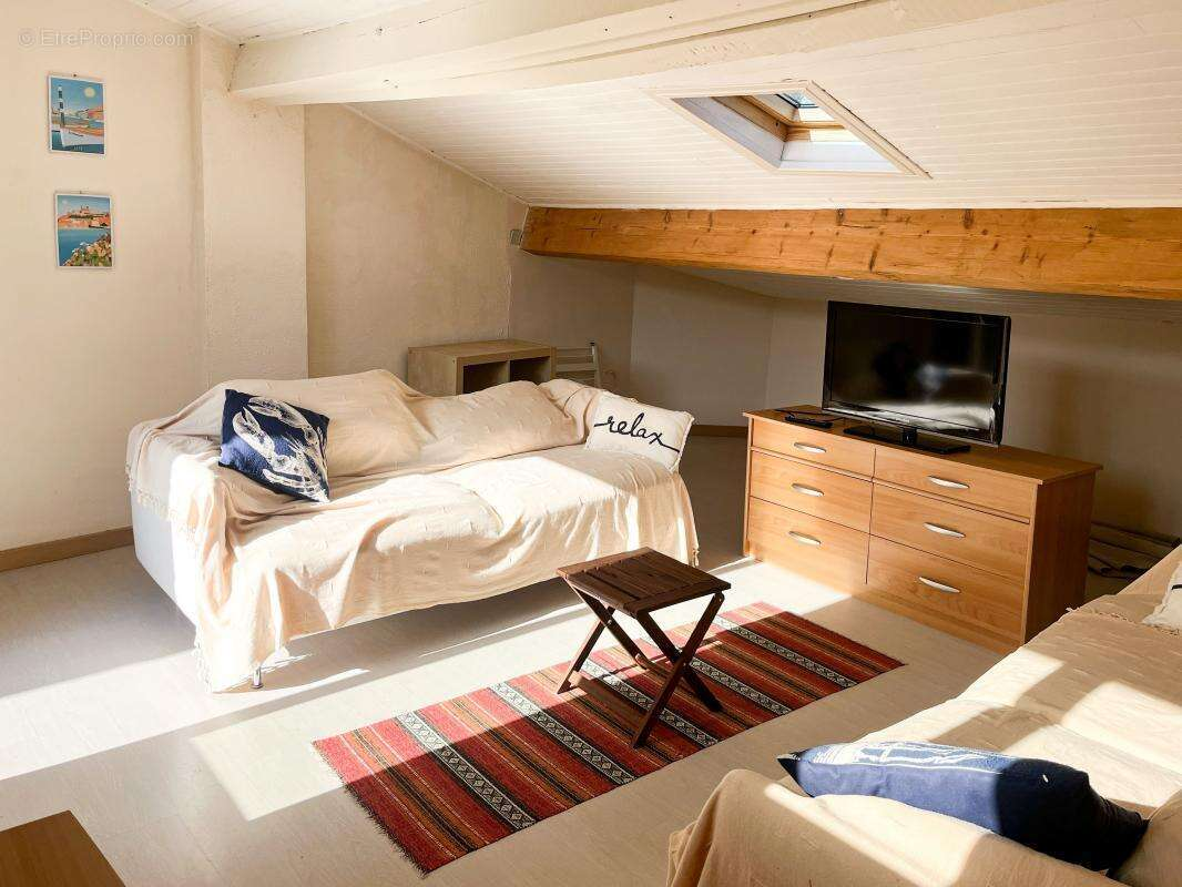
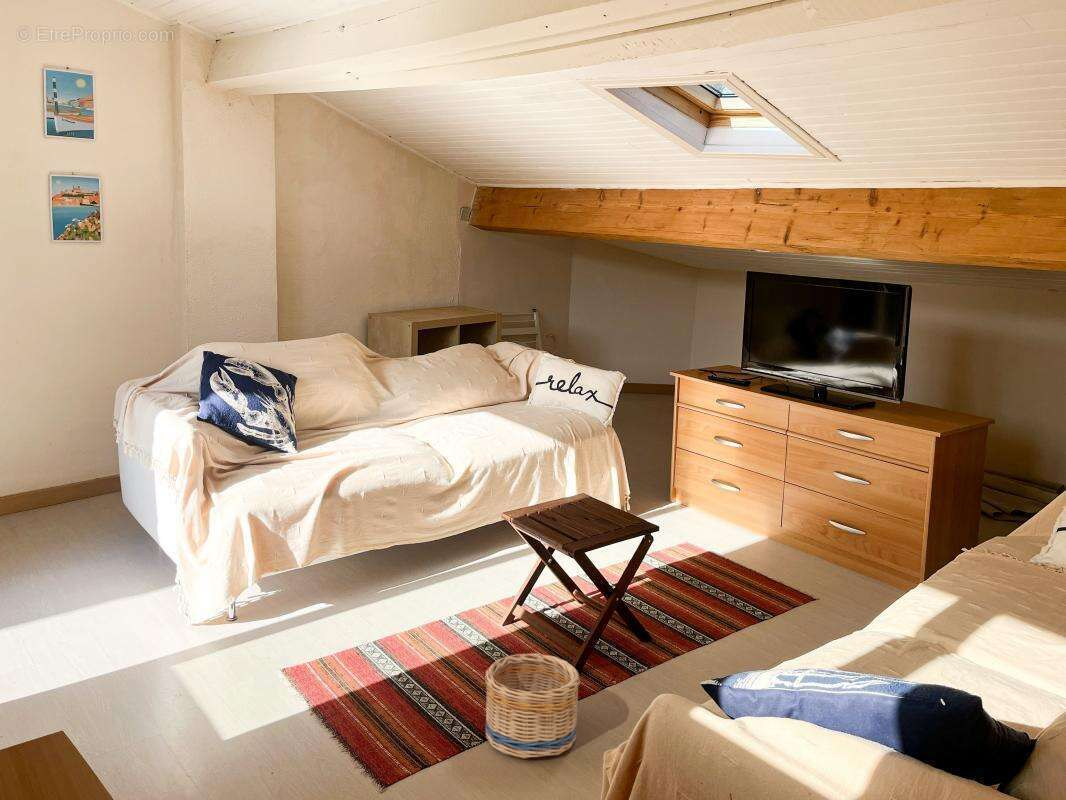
+ basket (531, 703)
